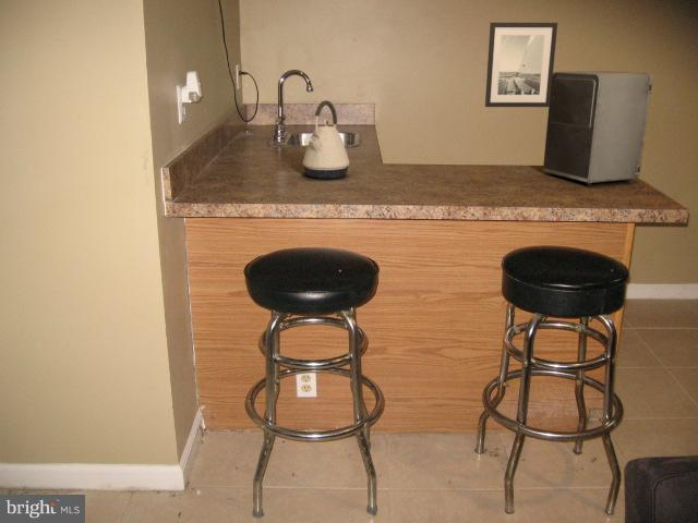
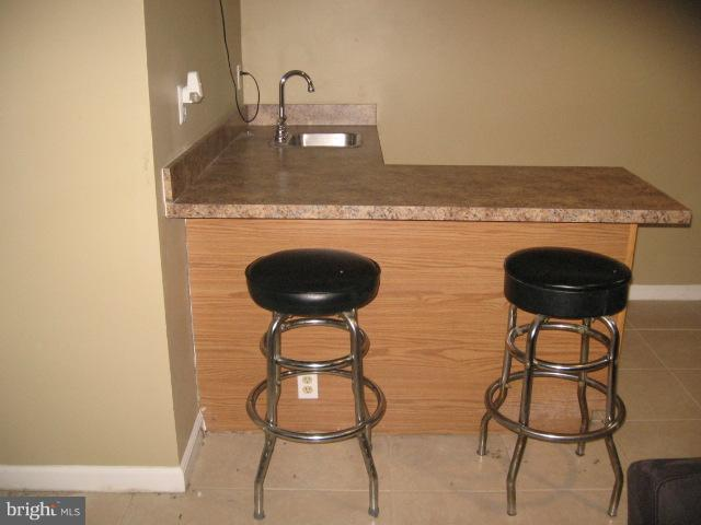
- wall art (520, 65)
- speaker (599, 125)
- kettle (325, 138)
